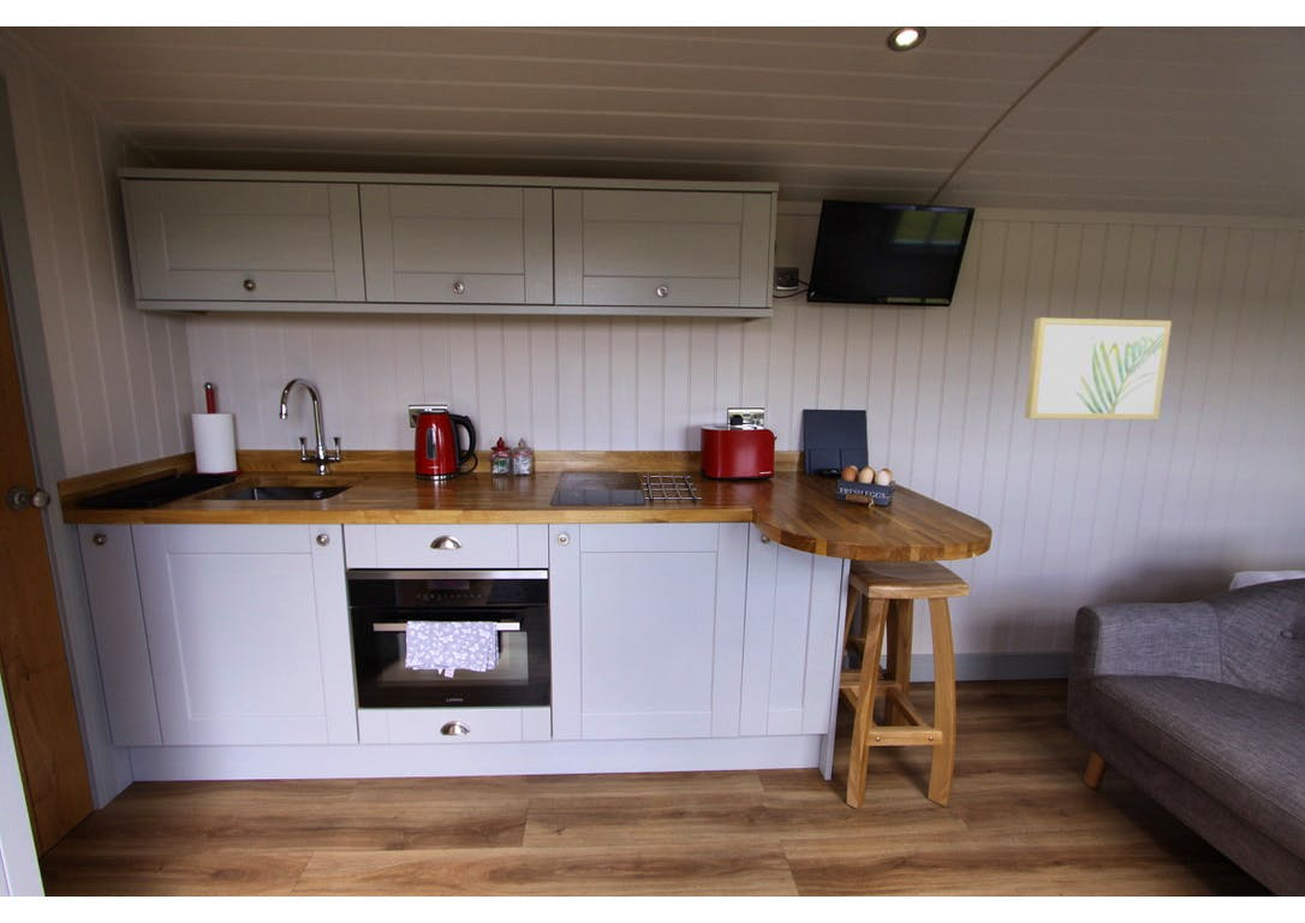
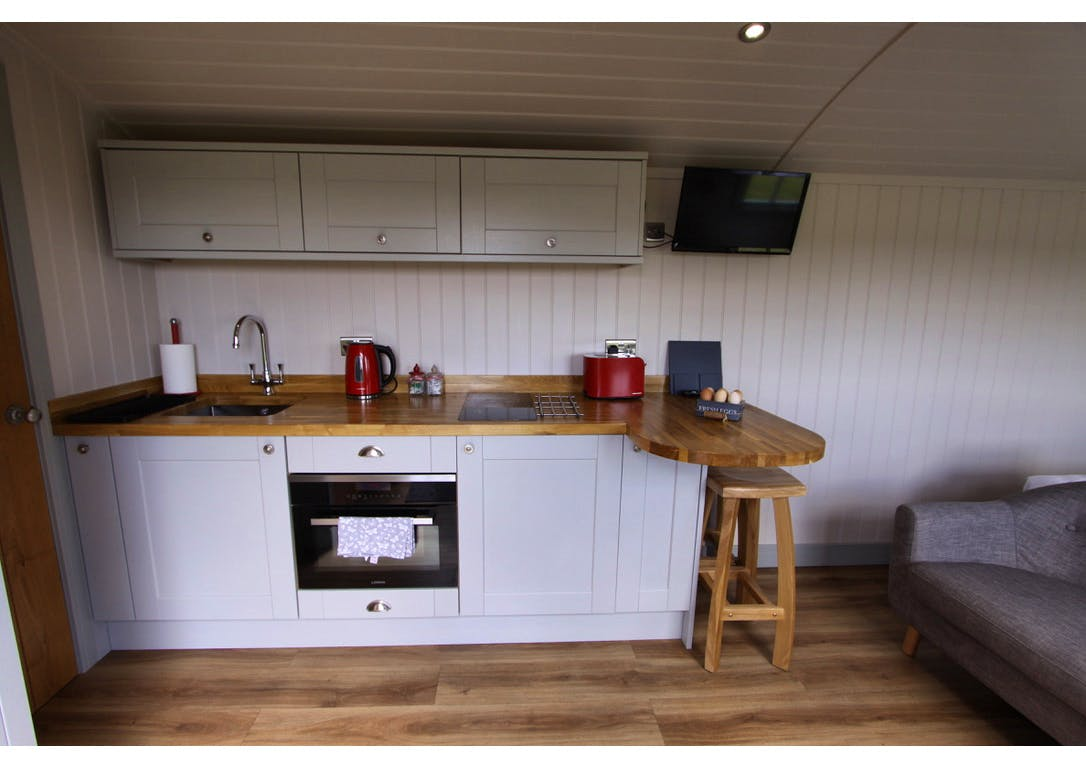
- wall art (1097, 369)
